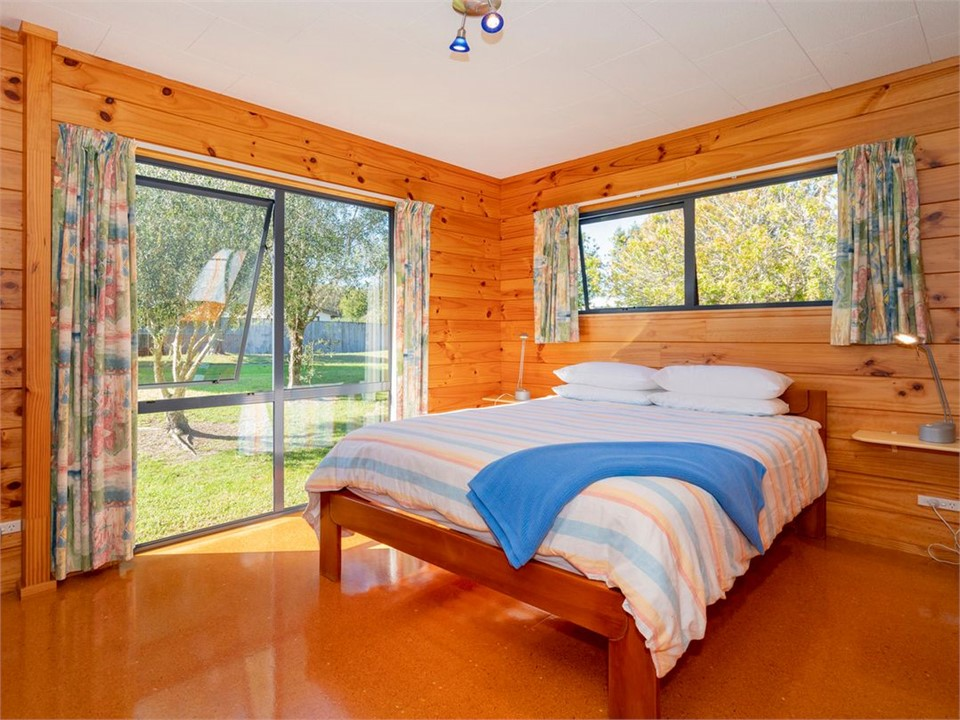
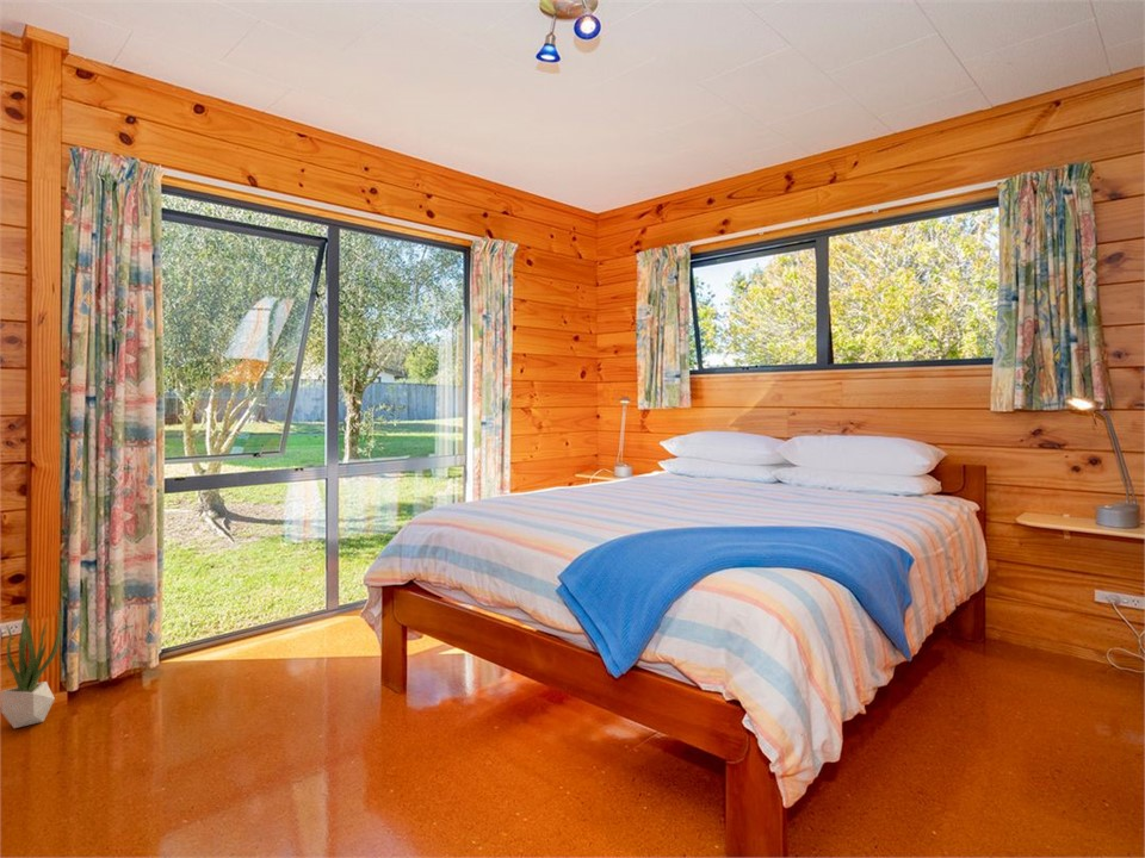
+ potted plant (32, 666)
